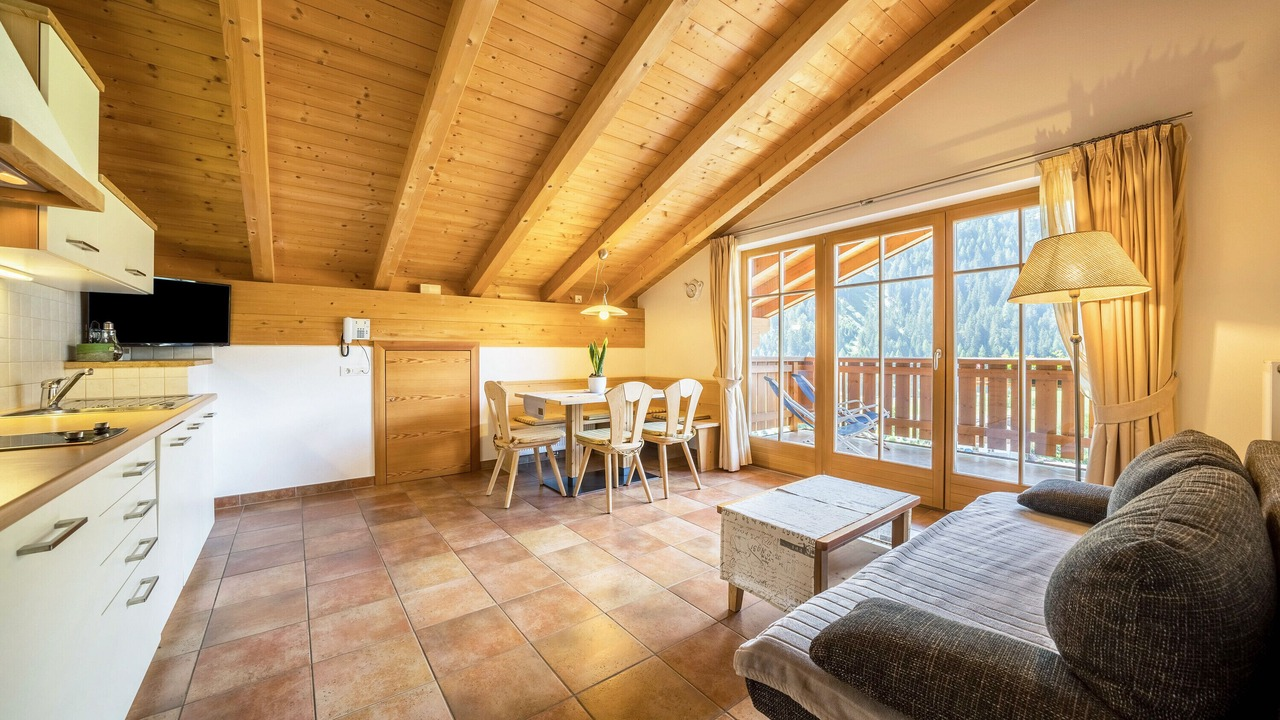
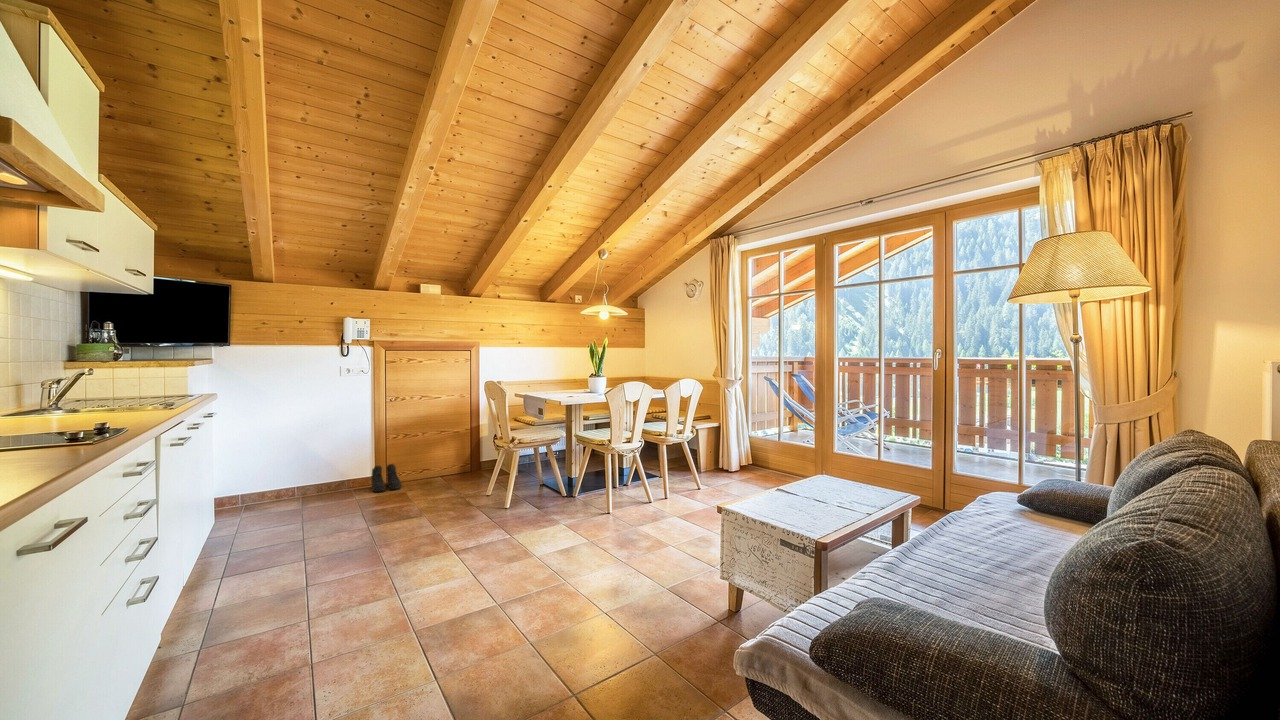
+ boots (387, 476)
